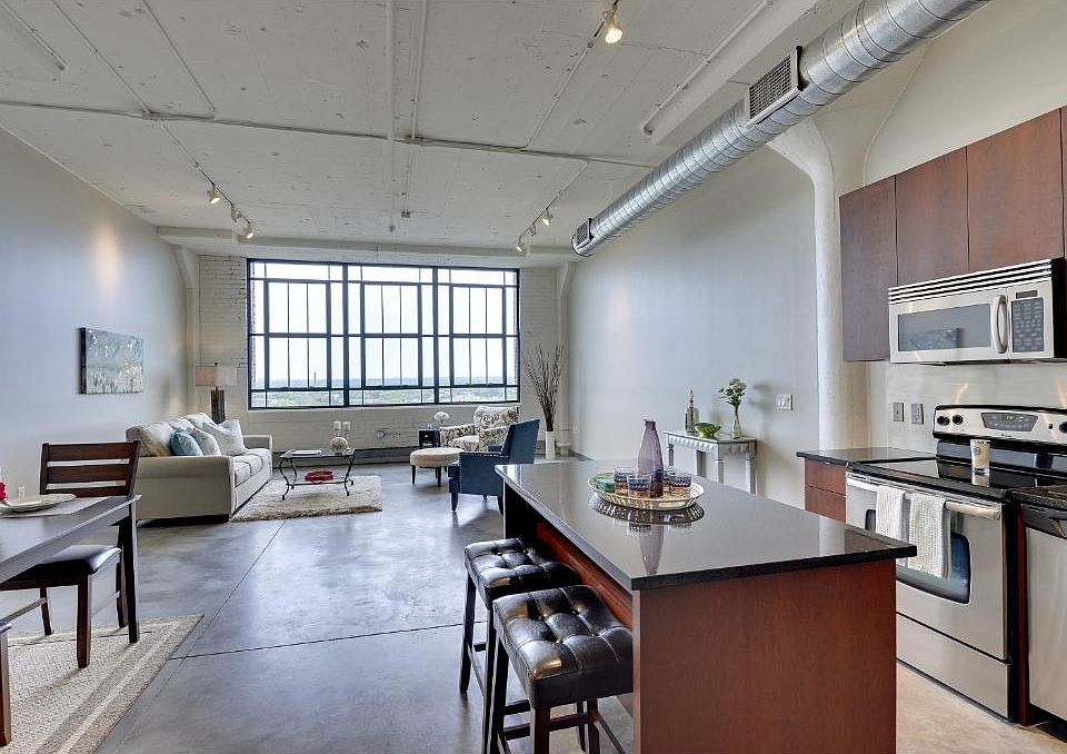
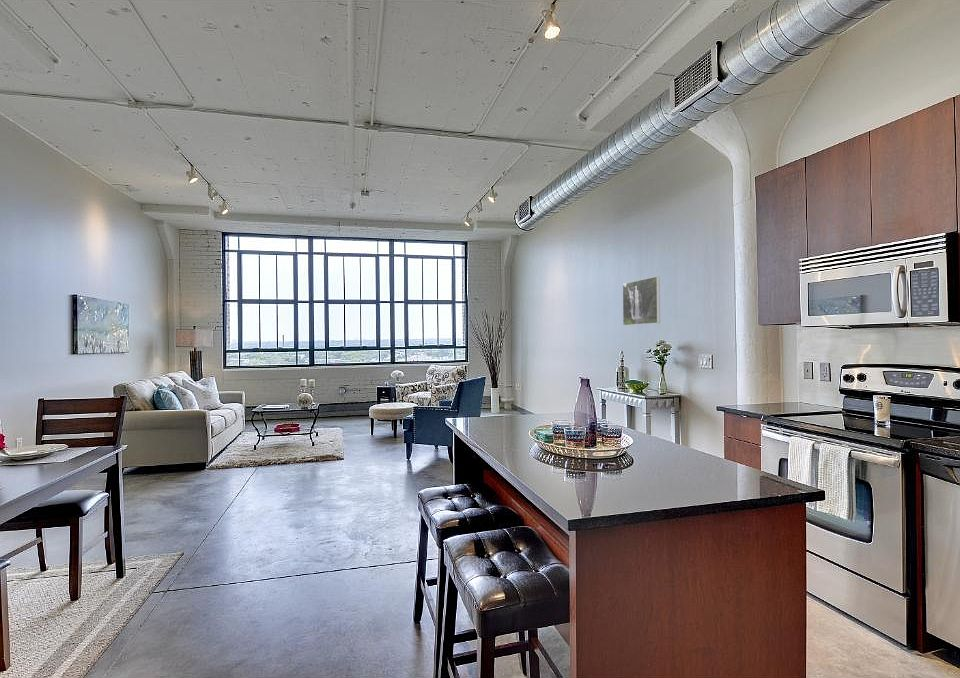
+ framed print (640, 302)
